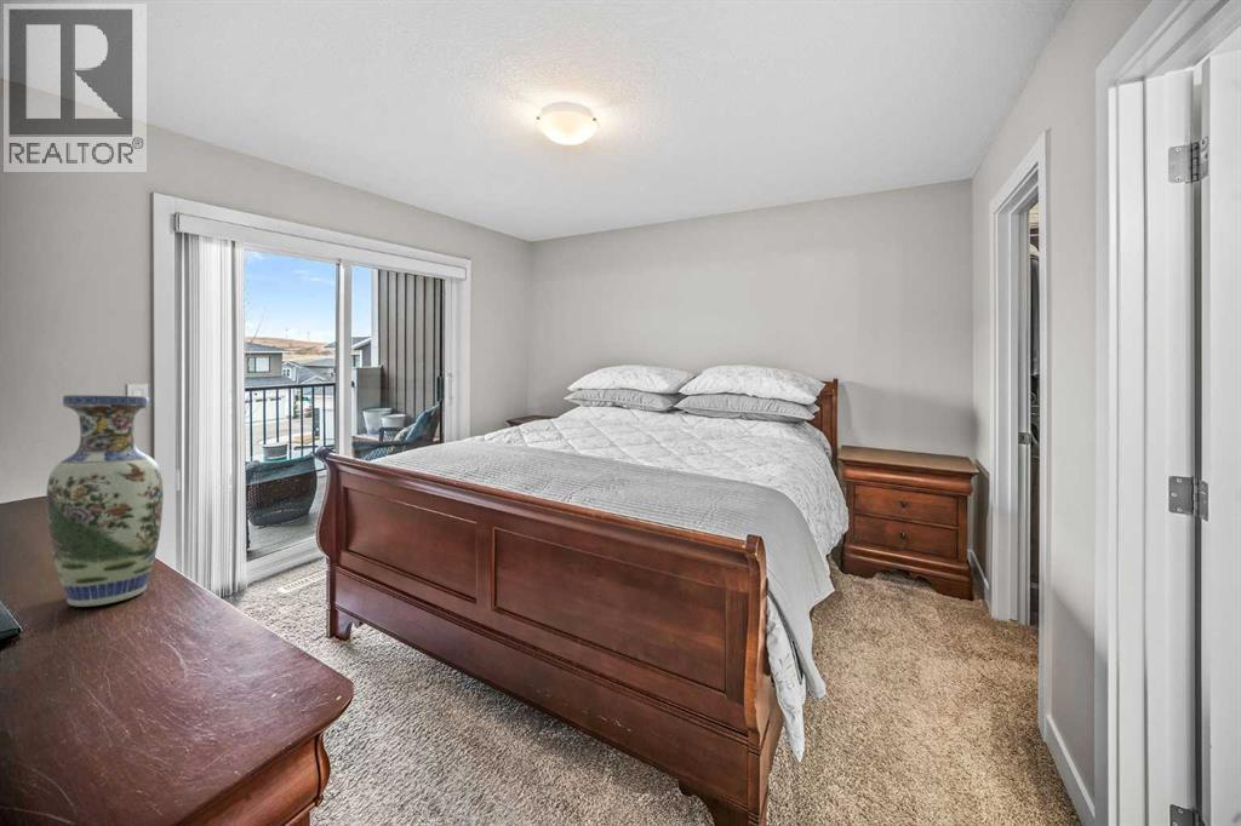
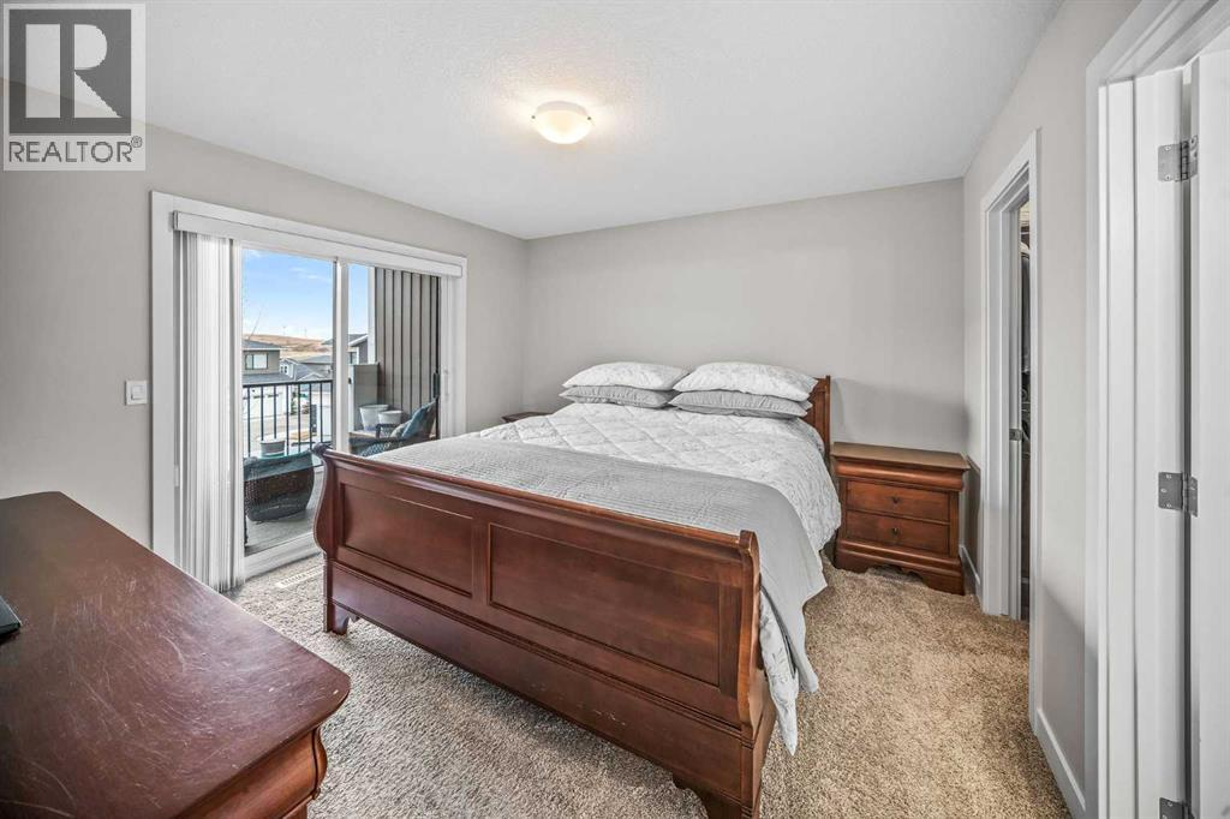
- vase (108, 497)
